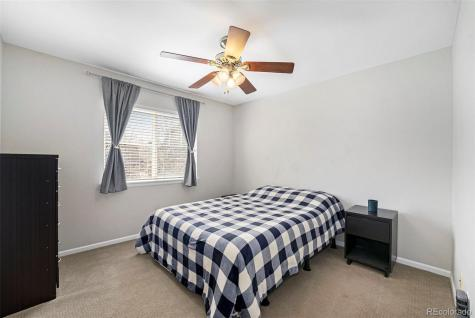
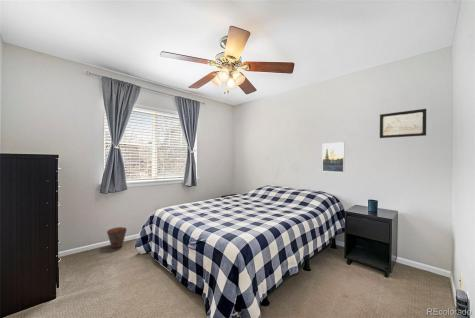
+ wall art (401, 124)
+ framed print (333, 157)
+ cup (117, 238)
